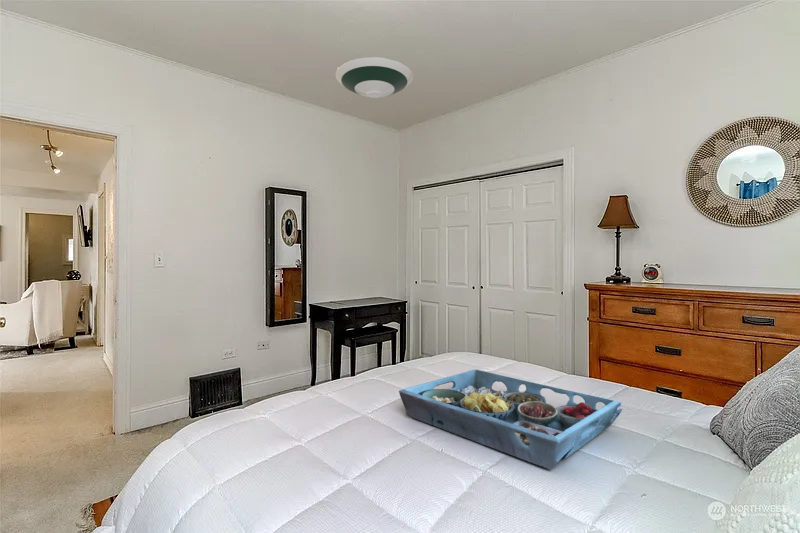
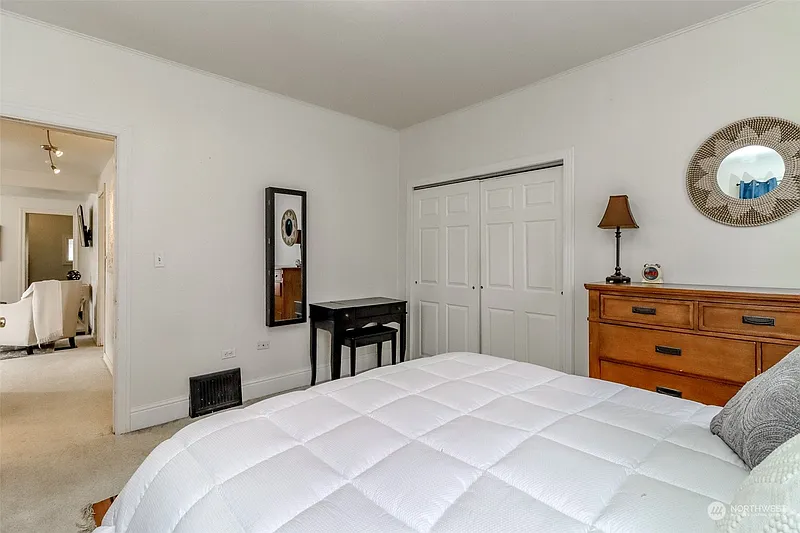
- serving tray (504, 407)
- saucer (374, 86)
